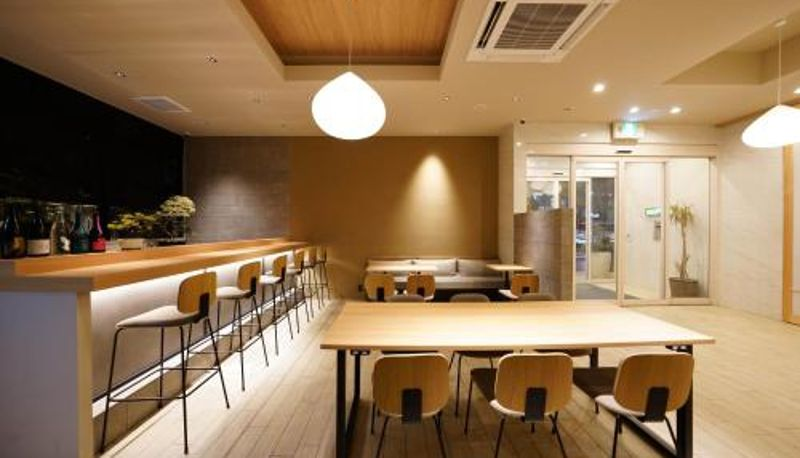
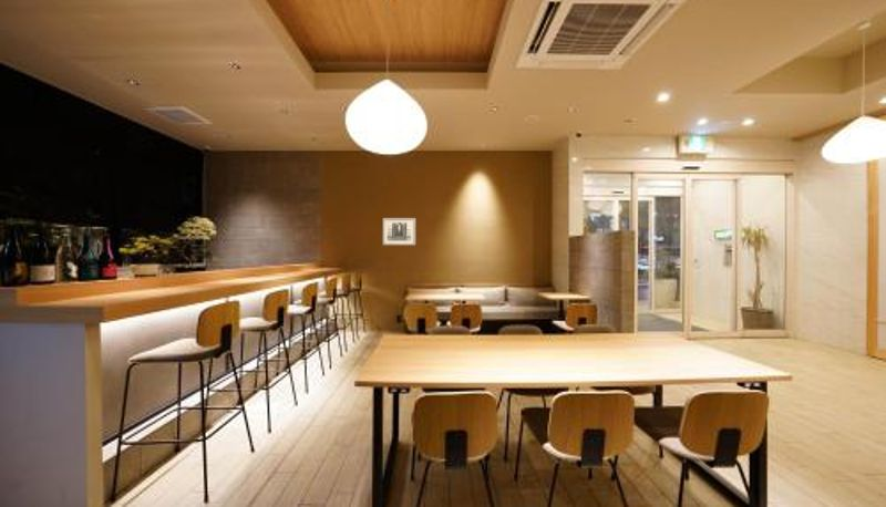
+ wall art (399, 231)
